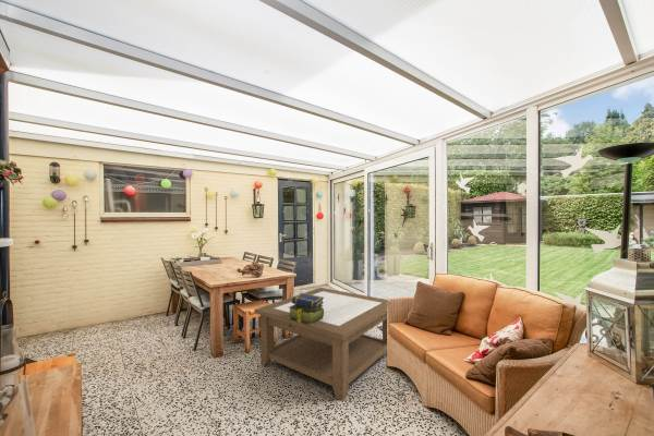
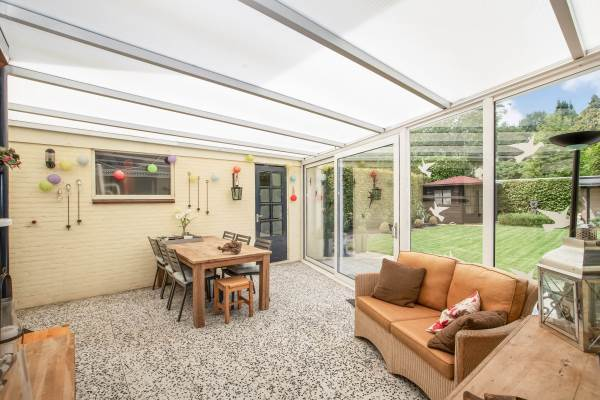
- stack of books (307, 306)
- coffee table (329, 331)
